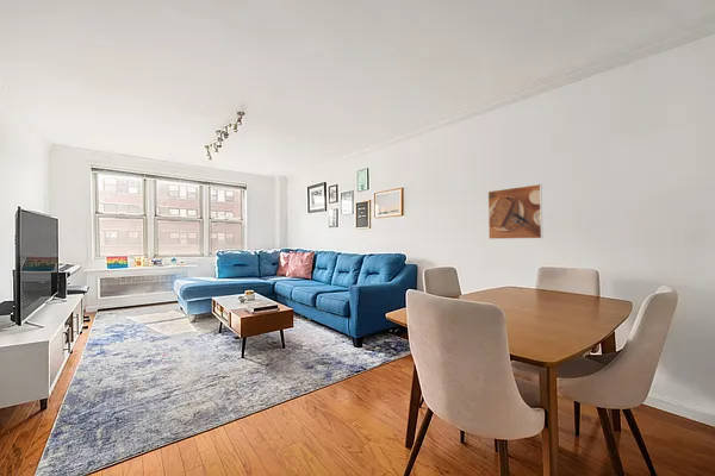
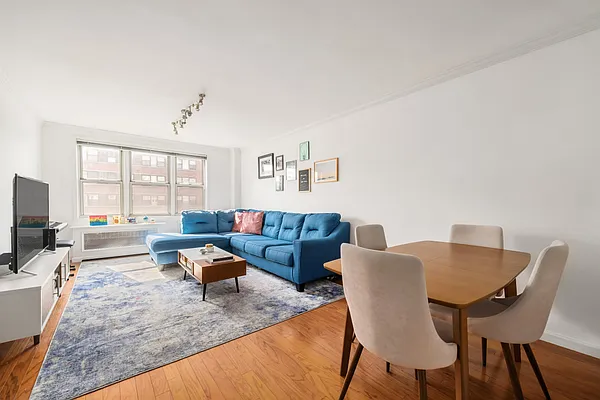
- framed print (514, 213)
